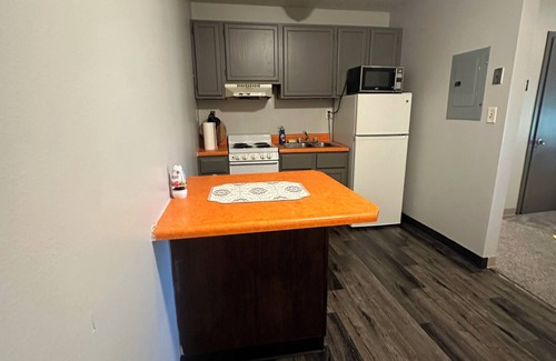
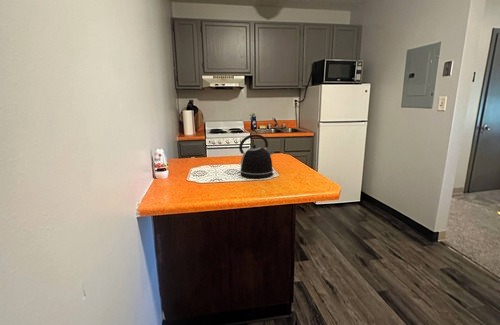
+ kettle (256, 154)
